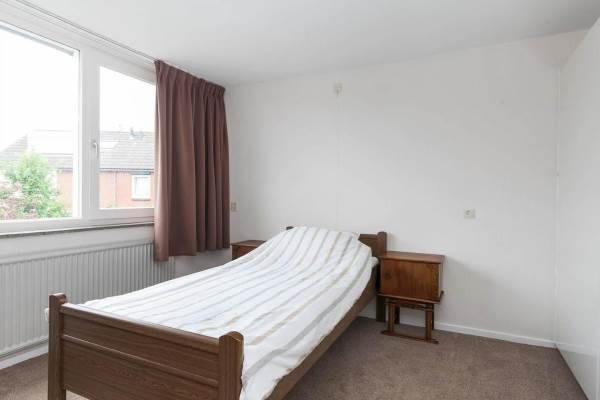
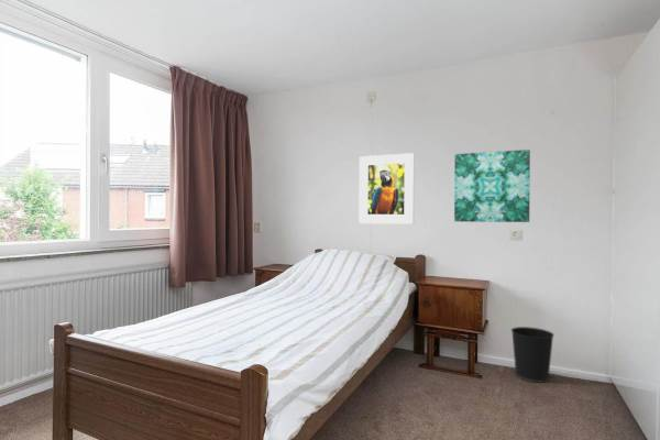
+ wall art (491, 187)
+ wastebasket (531, 354)
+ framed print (385, 189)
